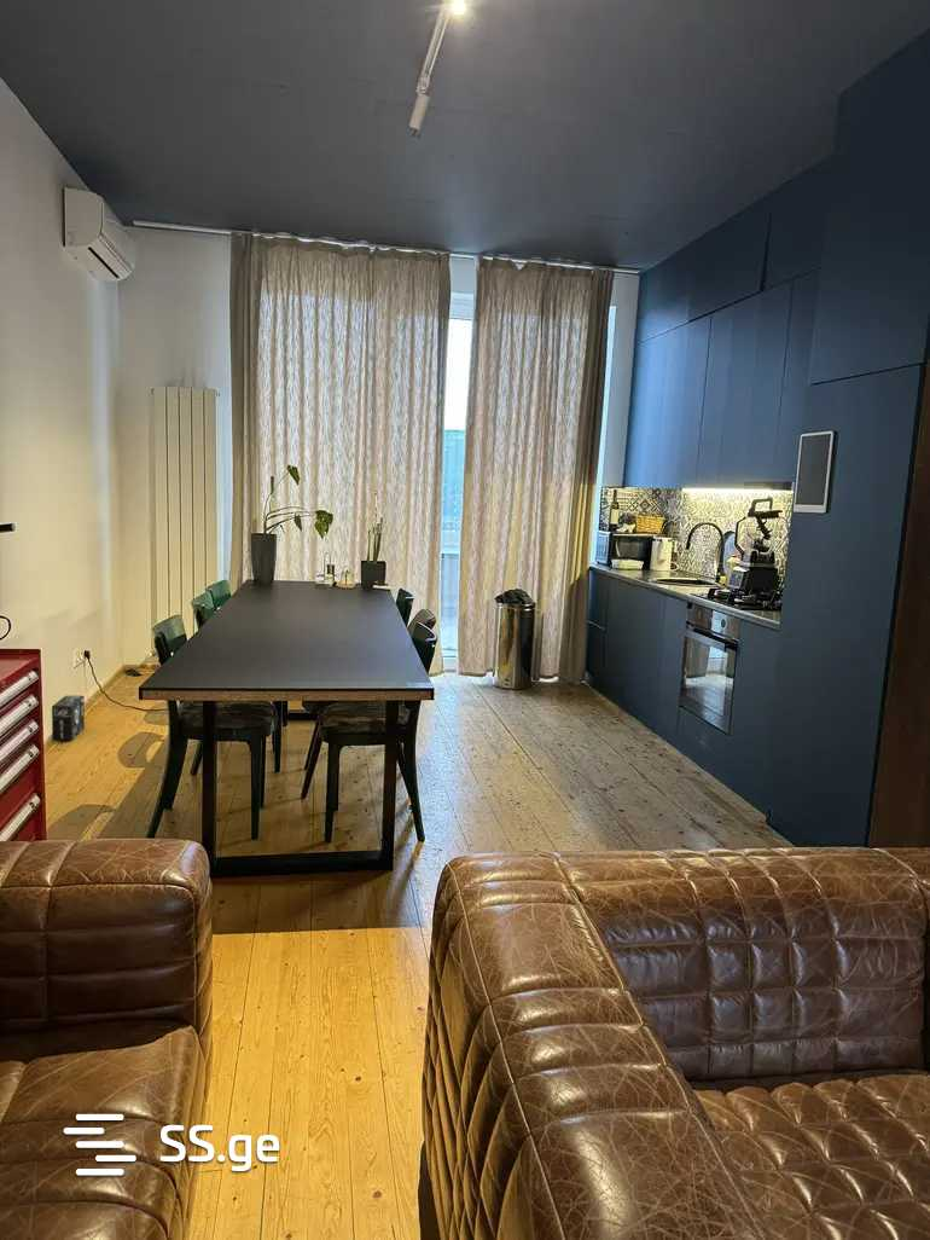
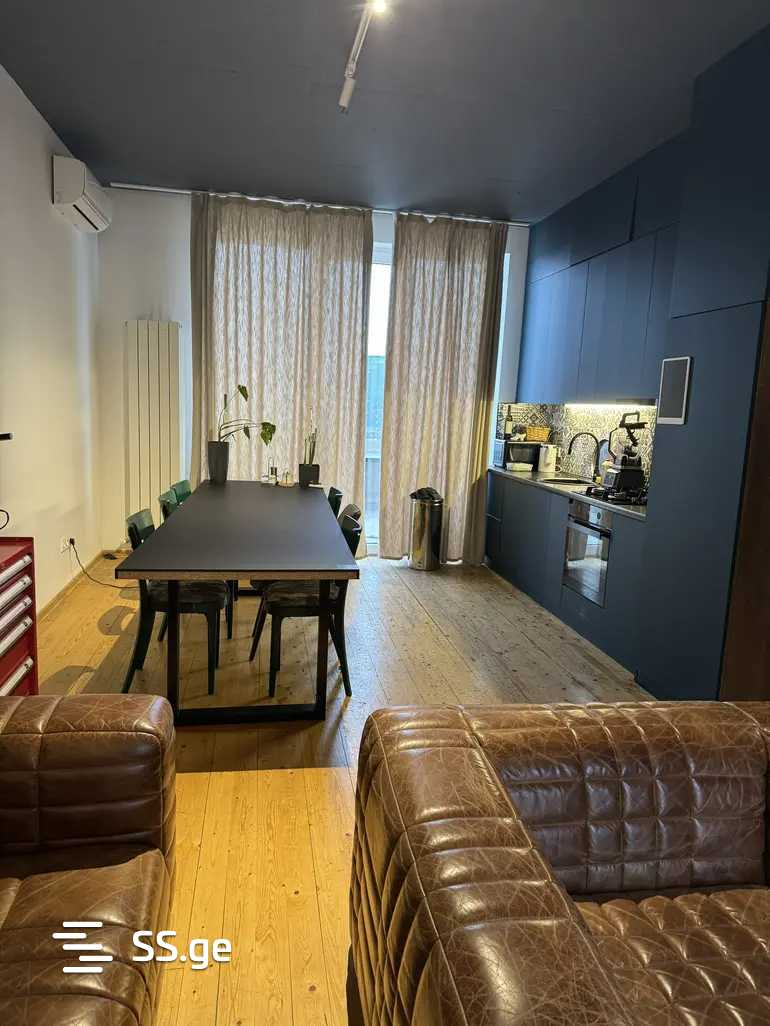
- box (68, 717)
